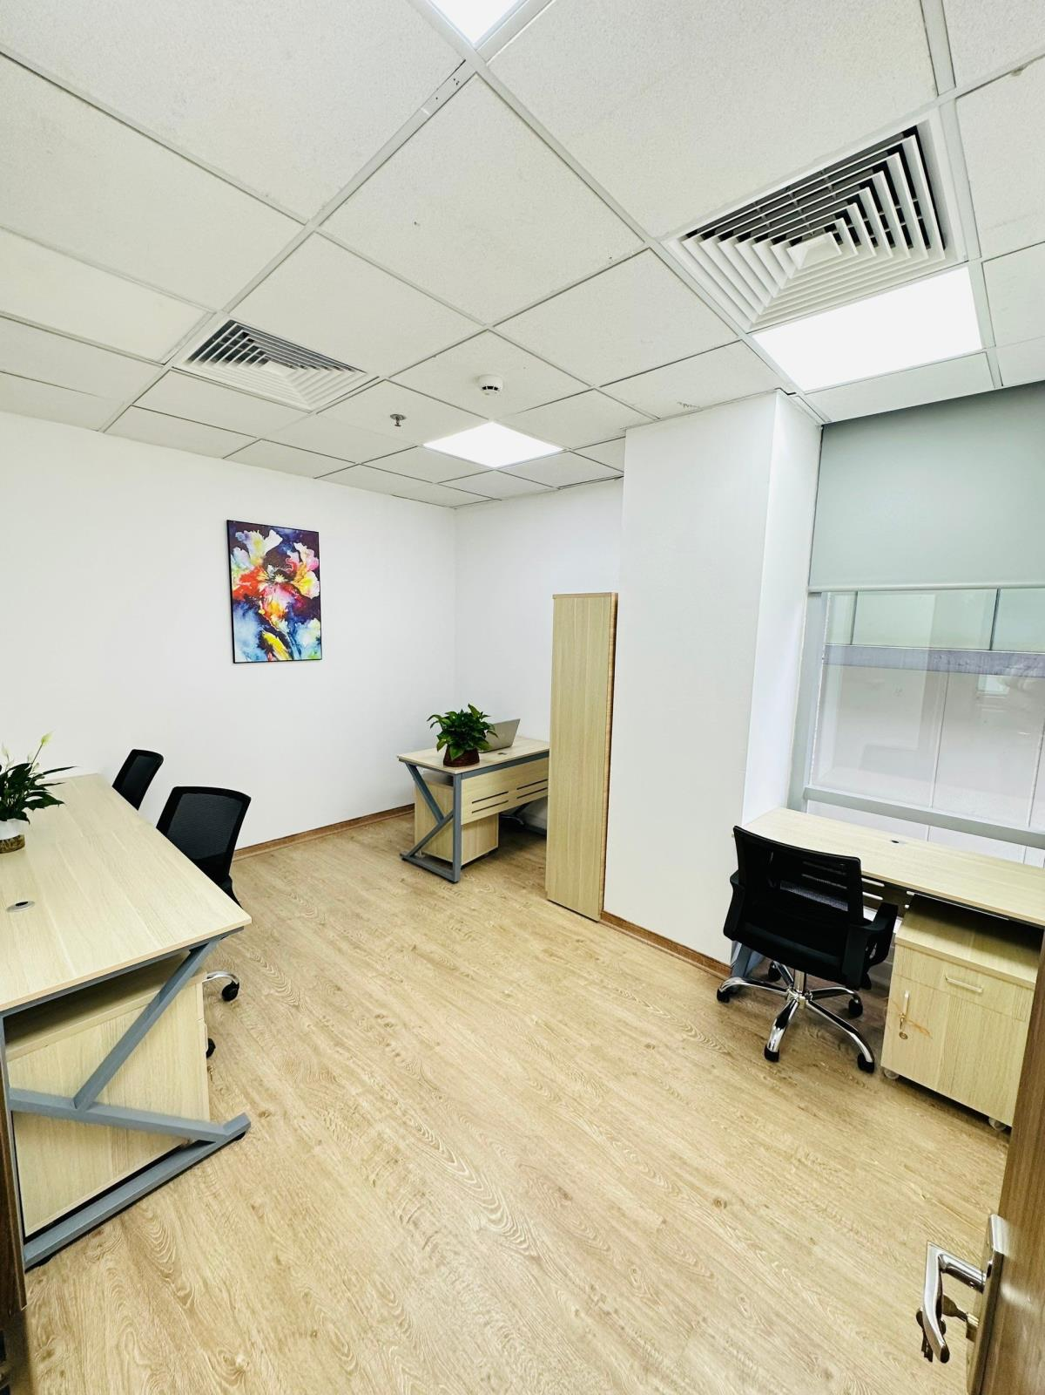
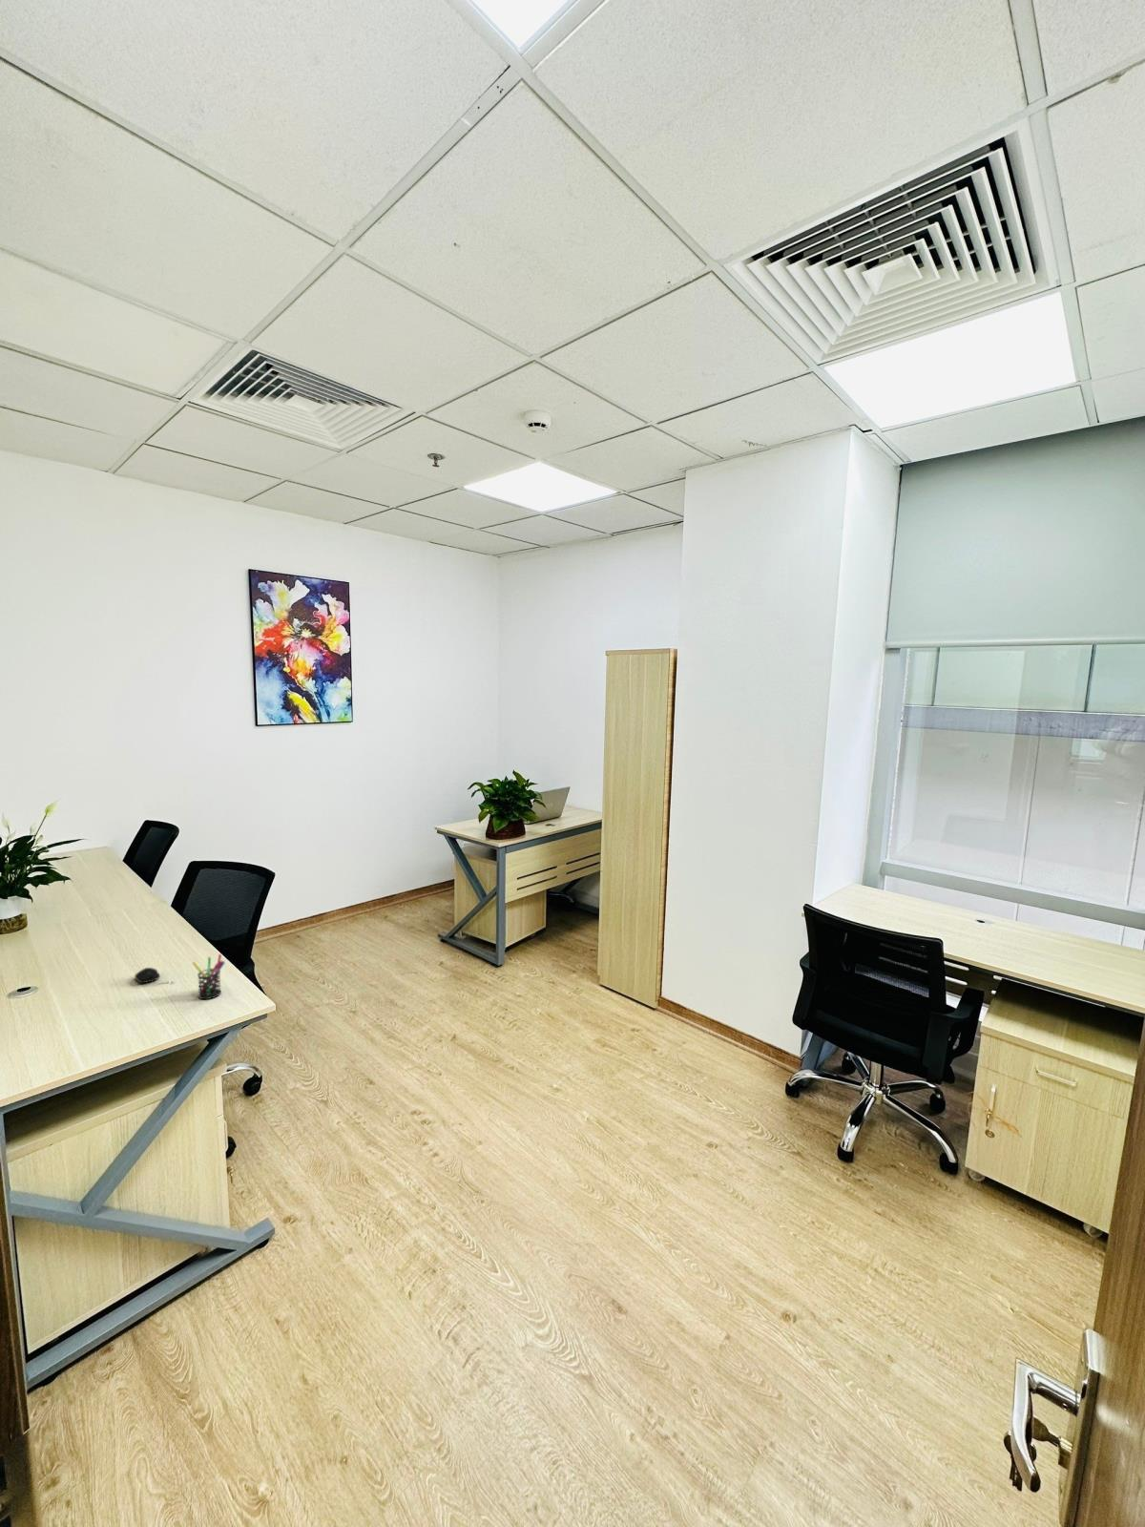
+ computer mouse (154, 974)
+ pen holder (210, 974)
